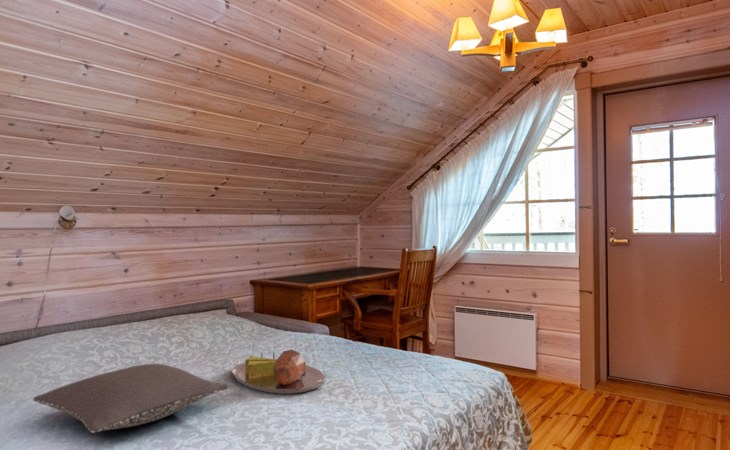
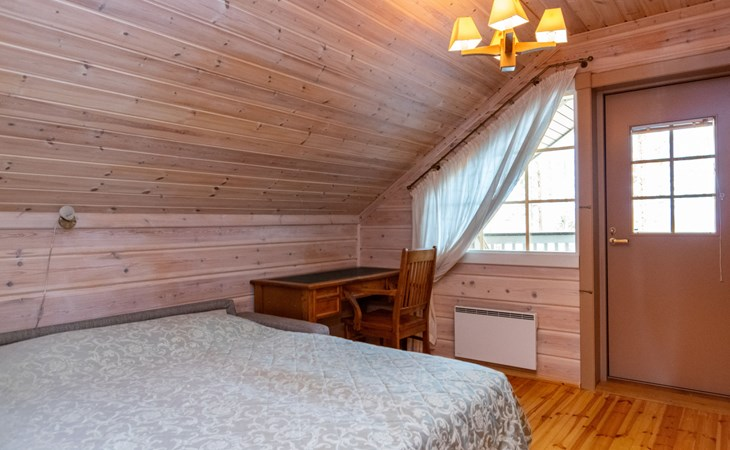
- pillow (133, 393)
- serving tray (277, 362)
